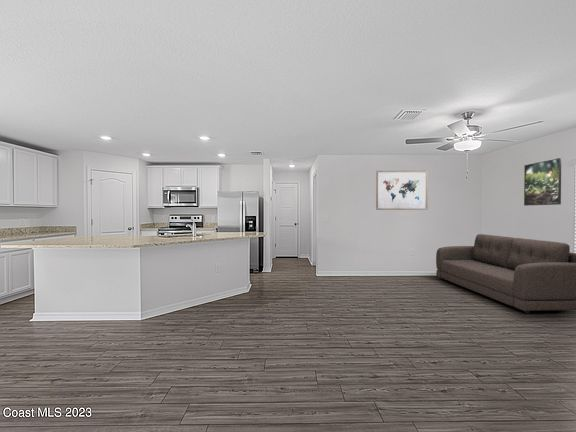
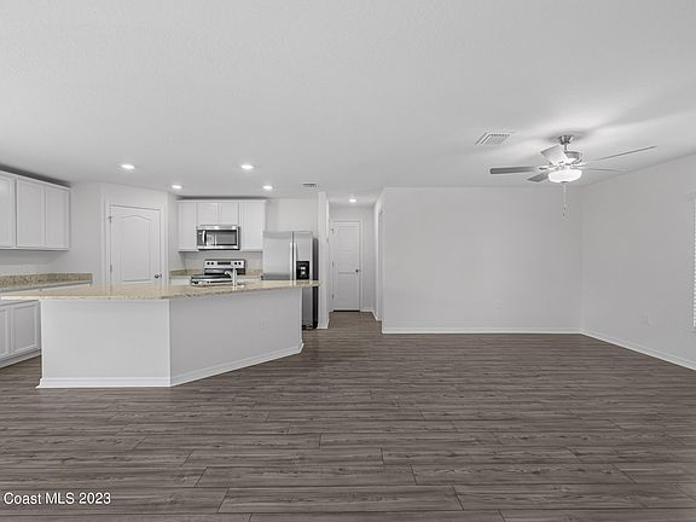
- sofa (501, 264)
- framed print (541, 183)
- wall art (401, 190)
